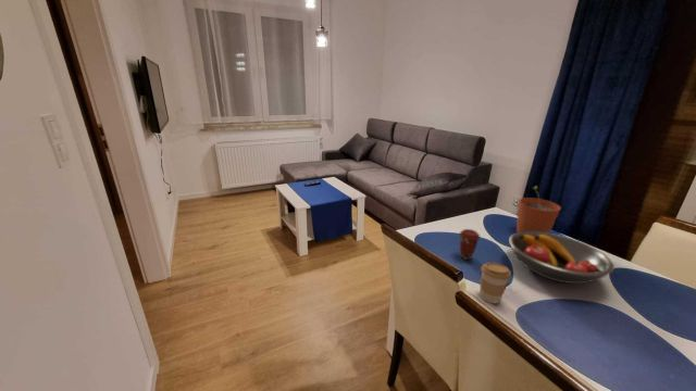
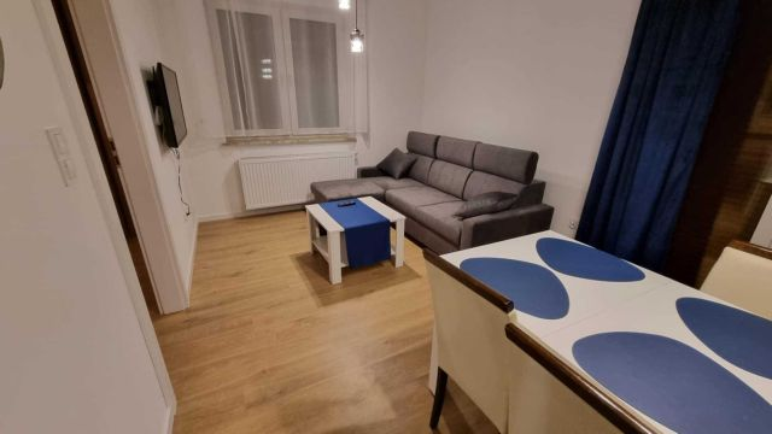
- coffee cup (493, 281)
- plant pot (537, 211)
- coffee cup (468, 244)
- fruit bowl (555, 256)
